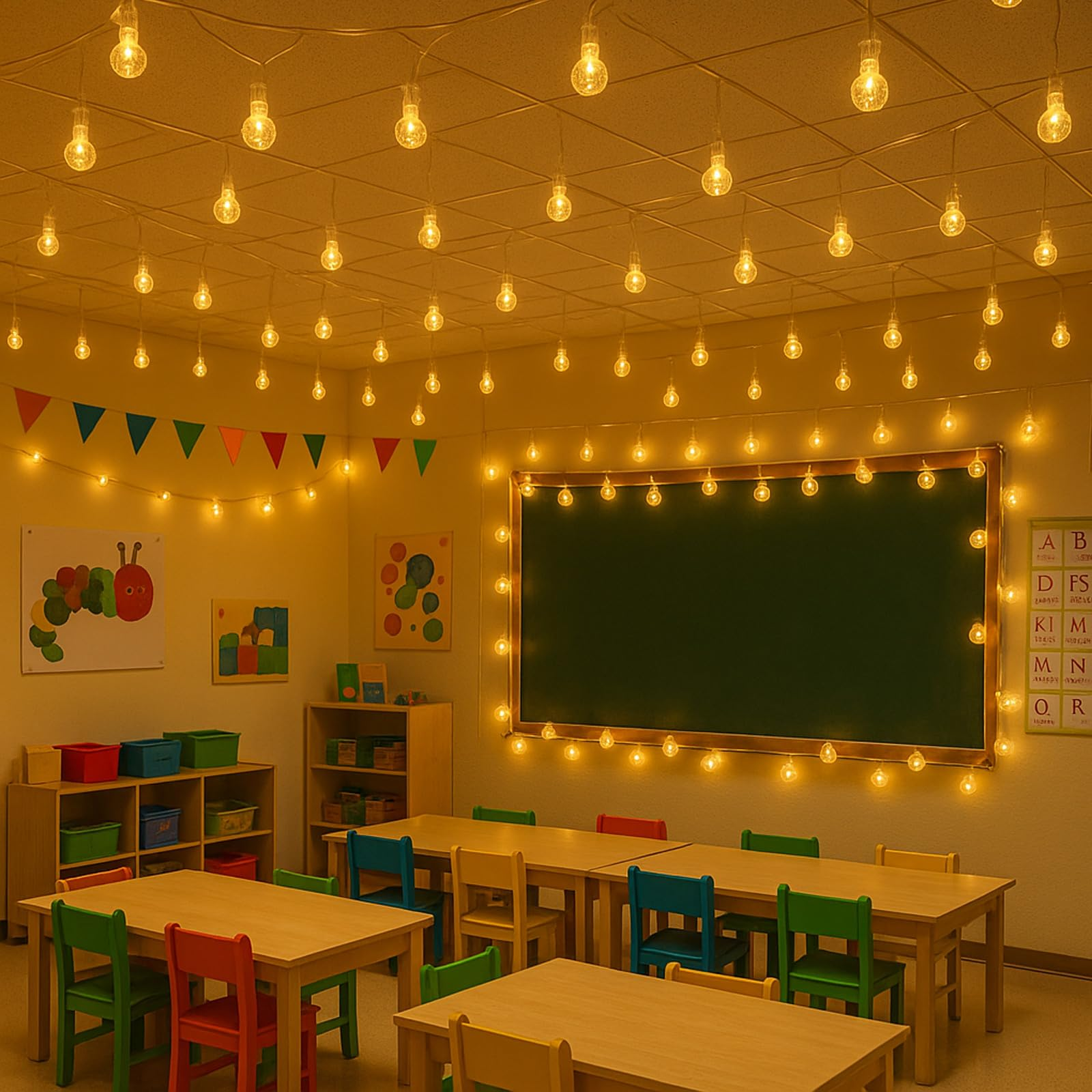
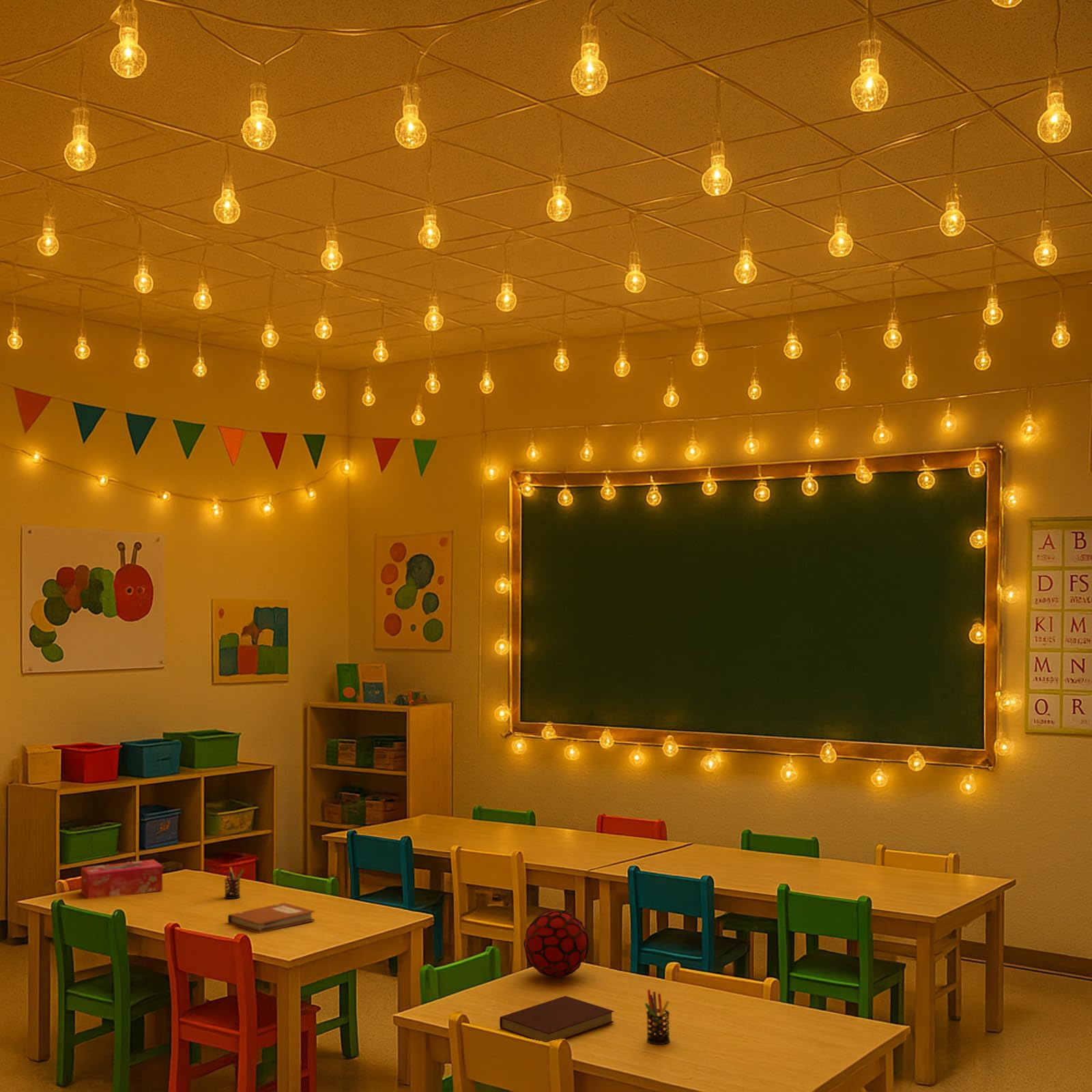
+ pen holder (655, 1016)
+ notebook (557, 1019)
+ tissue box (121, 878)
+ notebook (272, 917)
+ decorative orb (556, 943)
+ pen holder (234, 881)
